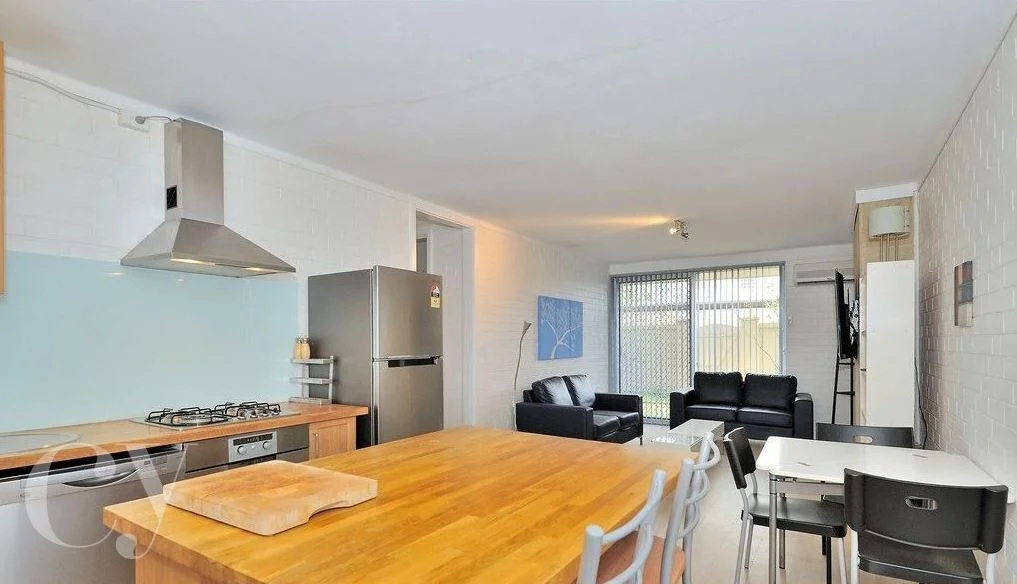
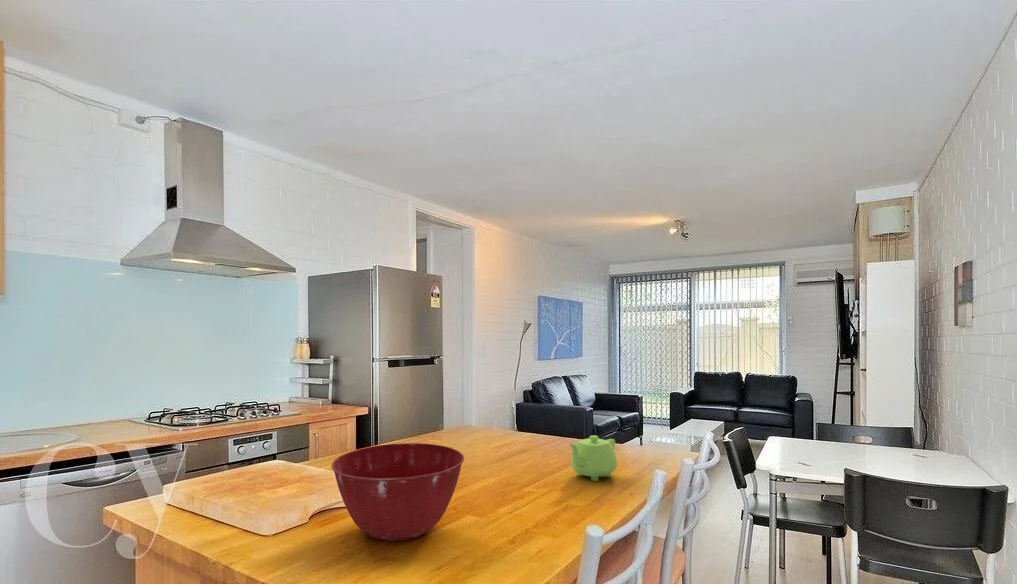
+ mixing bowl (399, 492)
+ teapot (592, 456)
